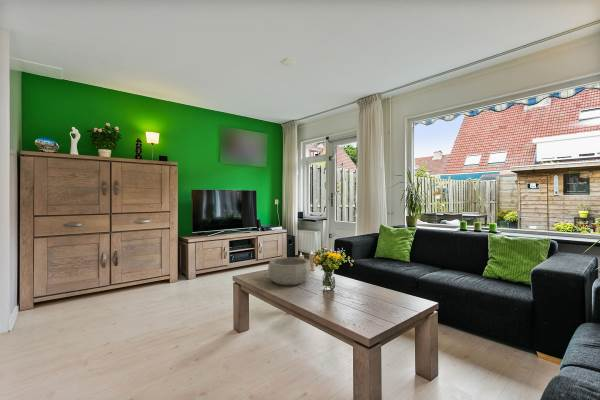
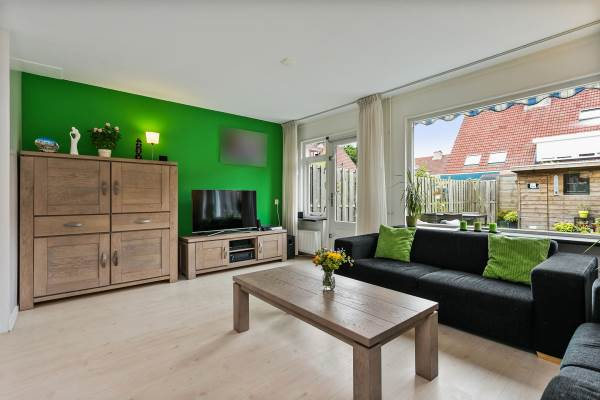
- candle (309, 259)
- decorative bowl (289, 271)
